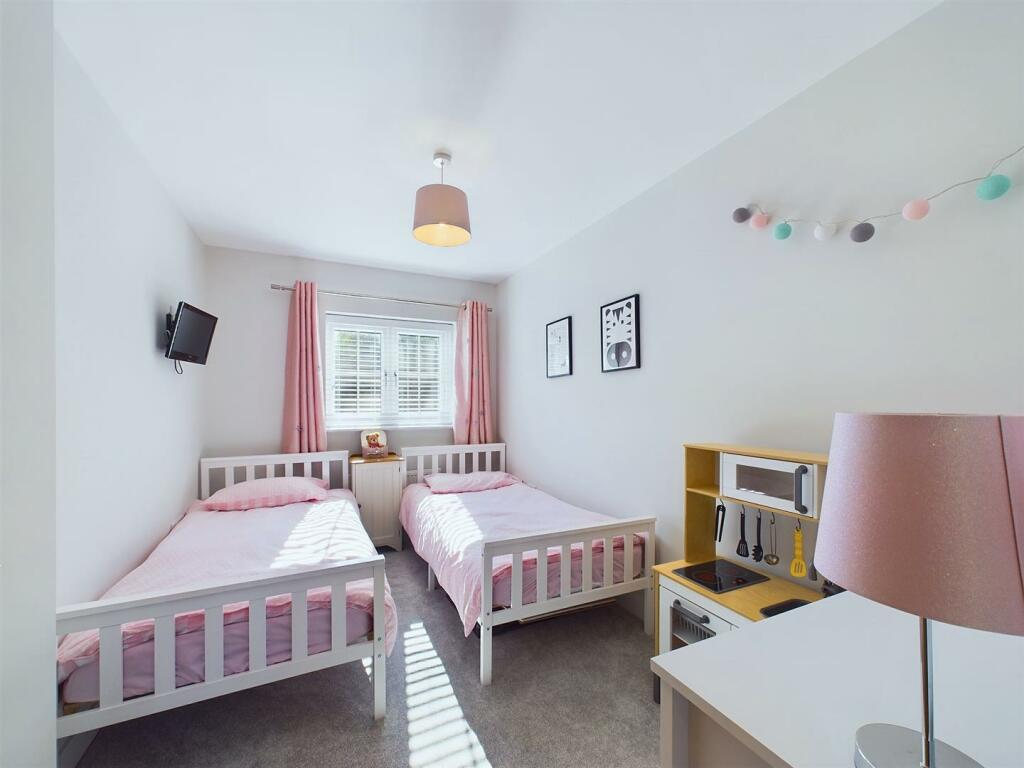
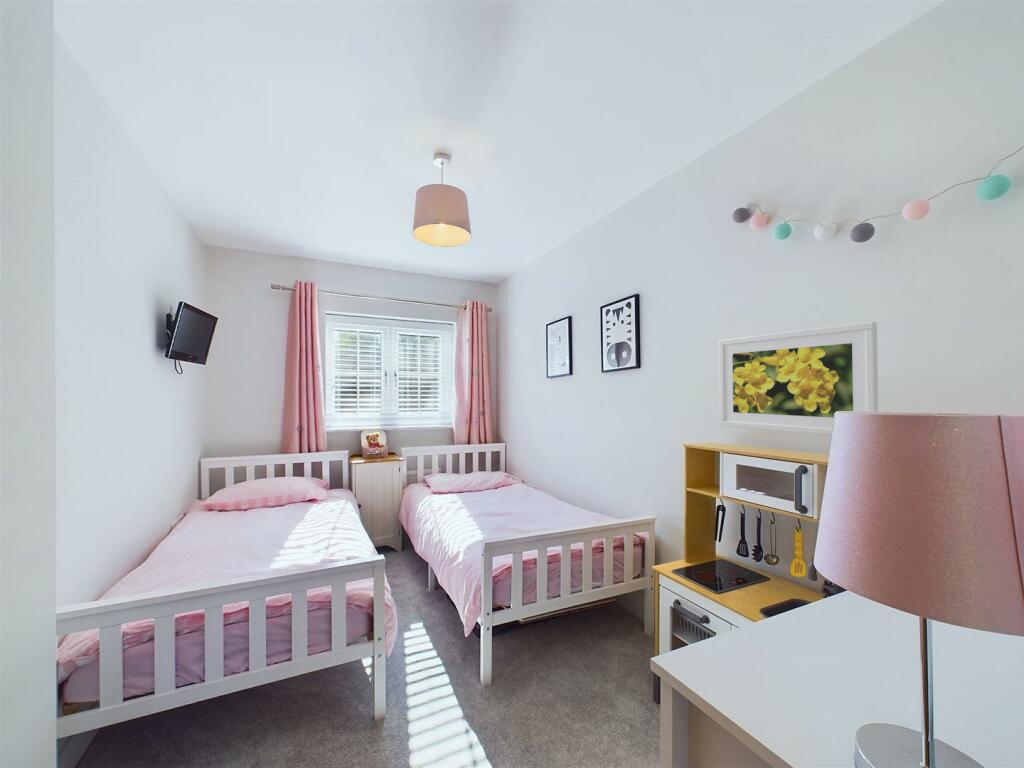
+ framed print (786, 382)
